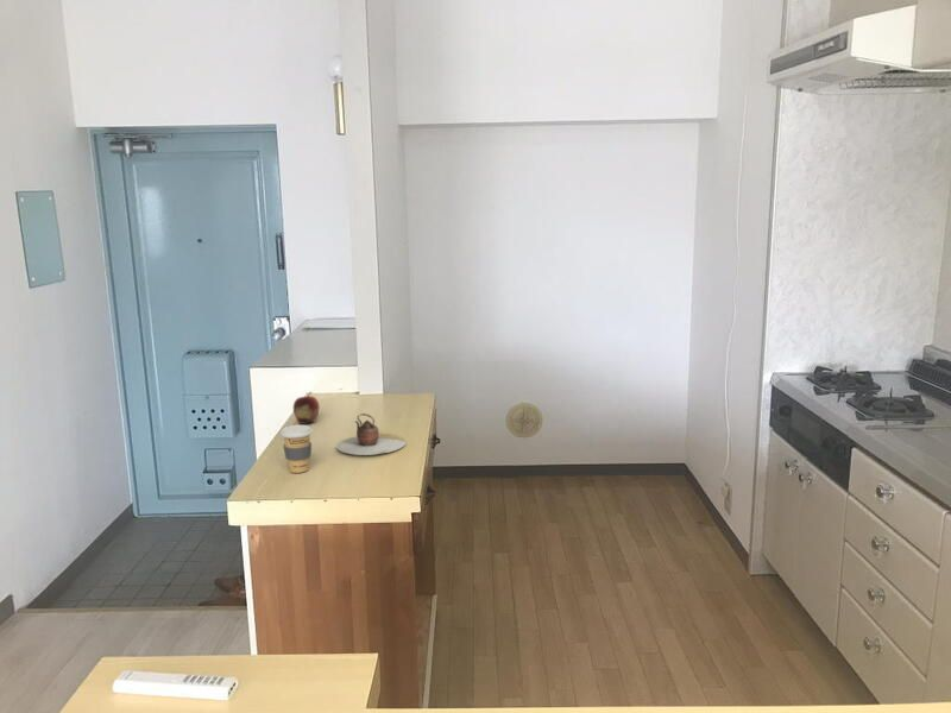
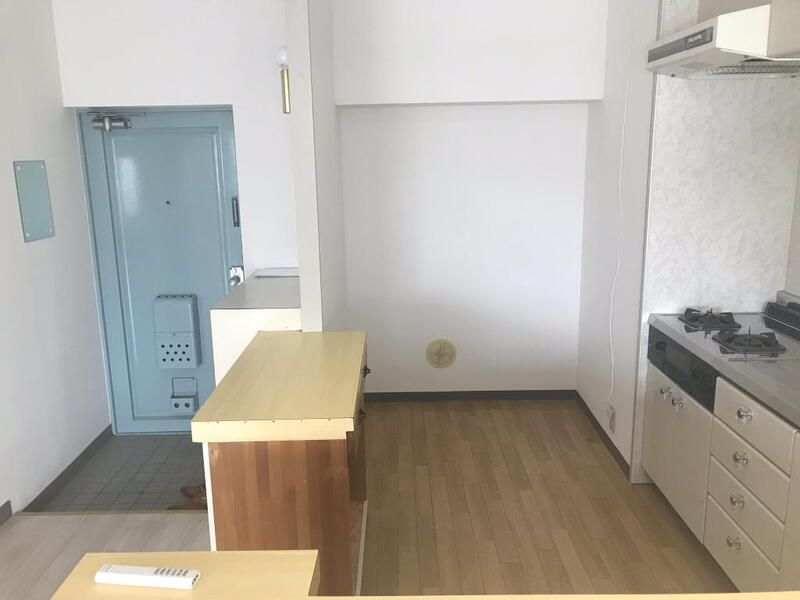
- fruit (306, 406)
- teapot (370, 429)
- coffee cup (297, 448)
